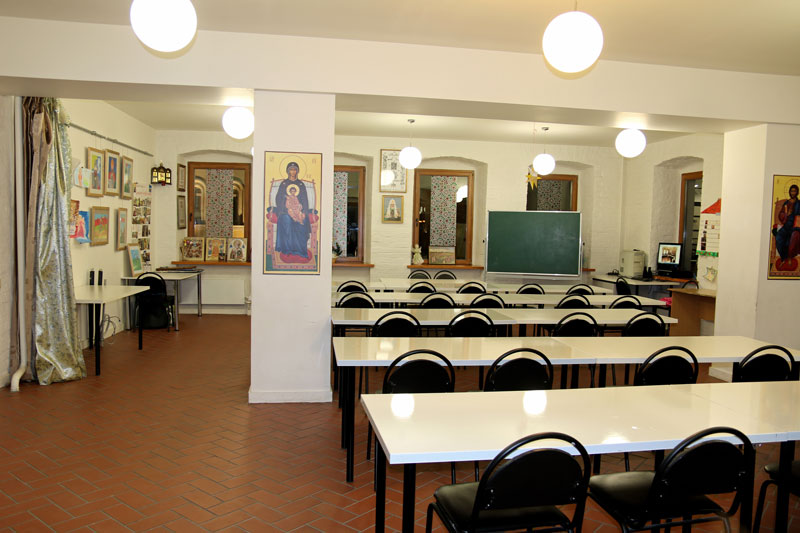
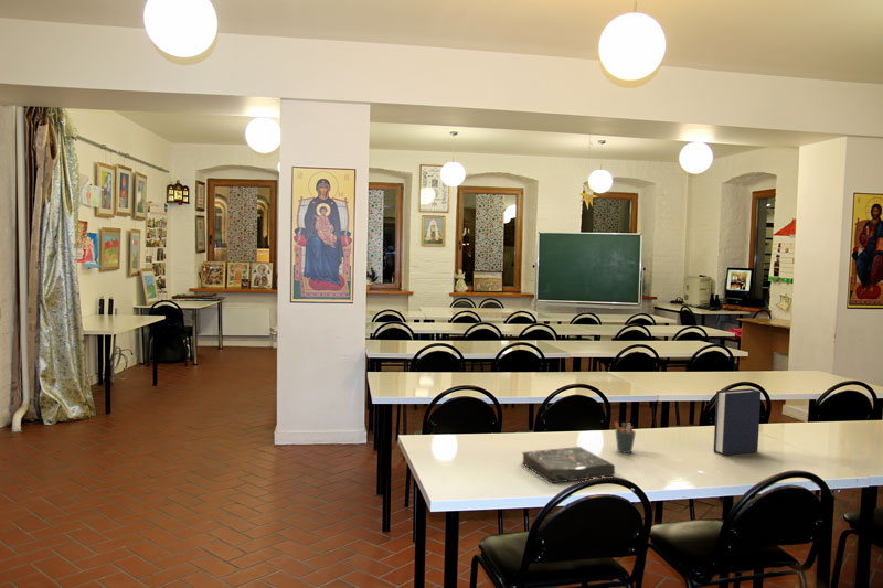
+ book (566, 463)
+ pen holder (625, 436)
+ hardback book (736, 421)
